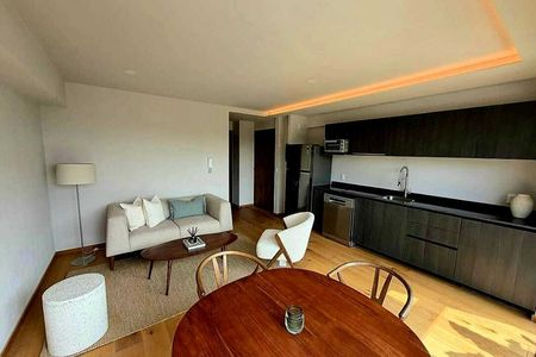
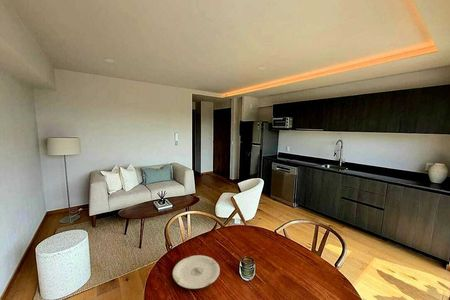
+ plate (196, 271)
